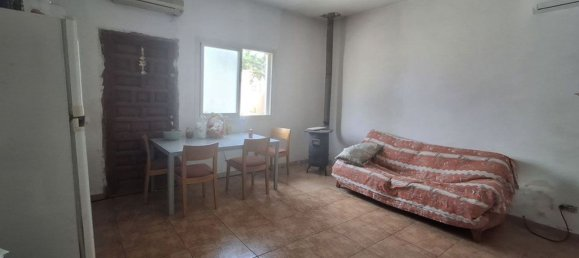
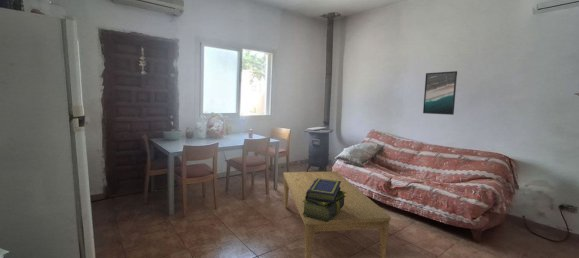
+ coffee table (320, 220)
+ stack of books (324, 198)
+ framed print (439, 93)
